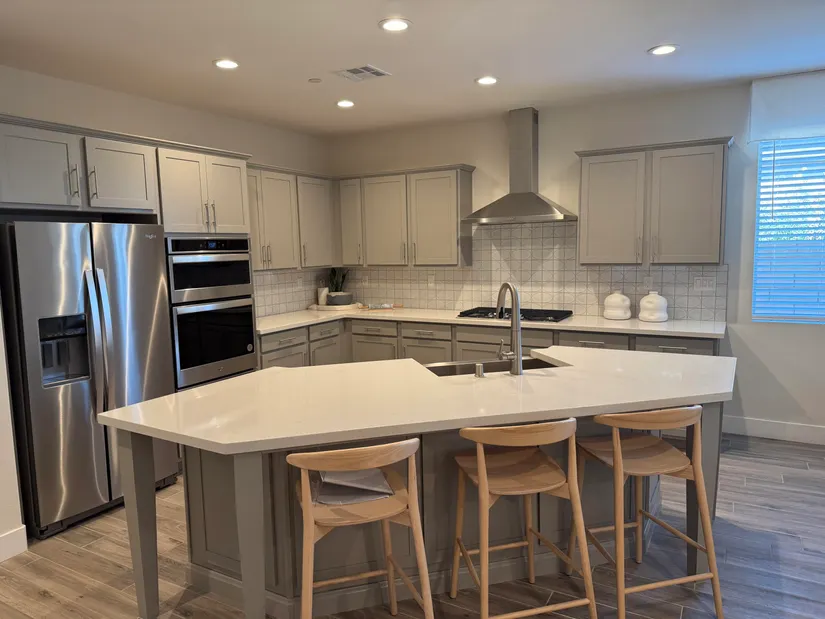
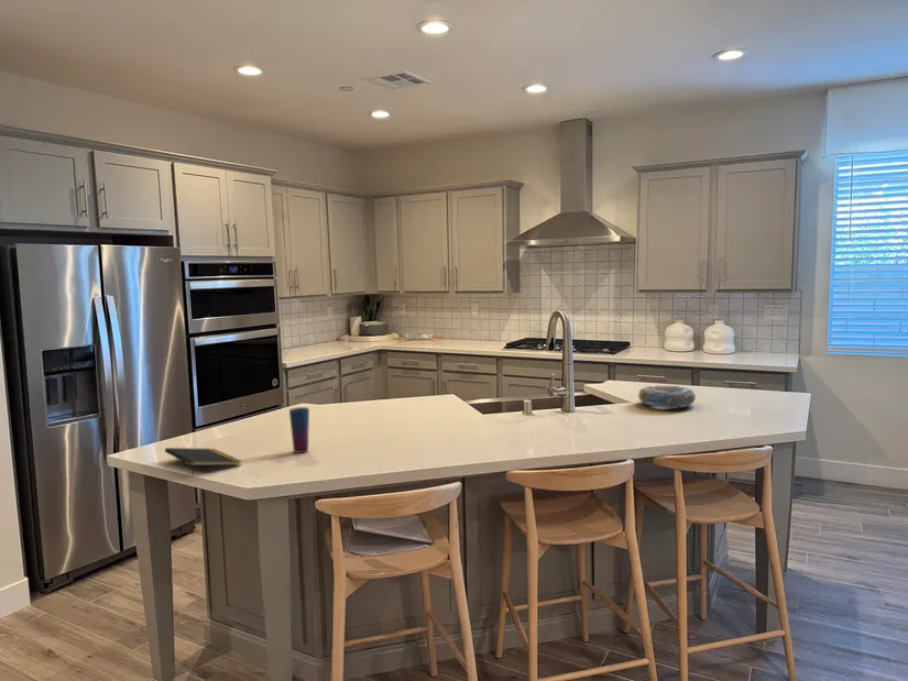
+ decorative bowl (666, 396)
+ cup (299, 430)
+ notepad (203, 455)
